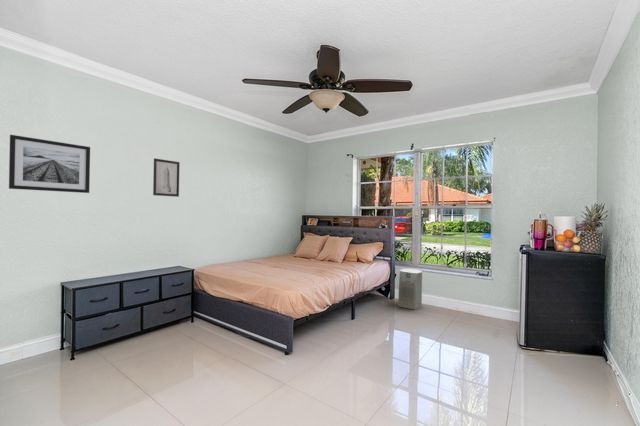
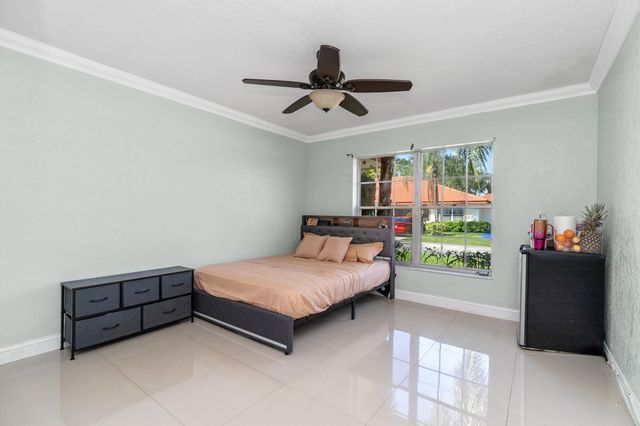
- wall art (52, 166)
- wall art (166, 178)
- fan (410, 287)
